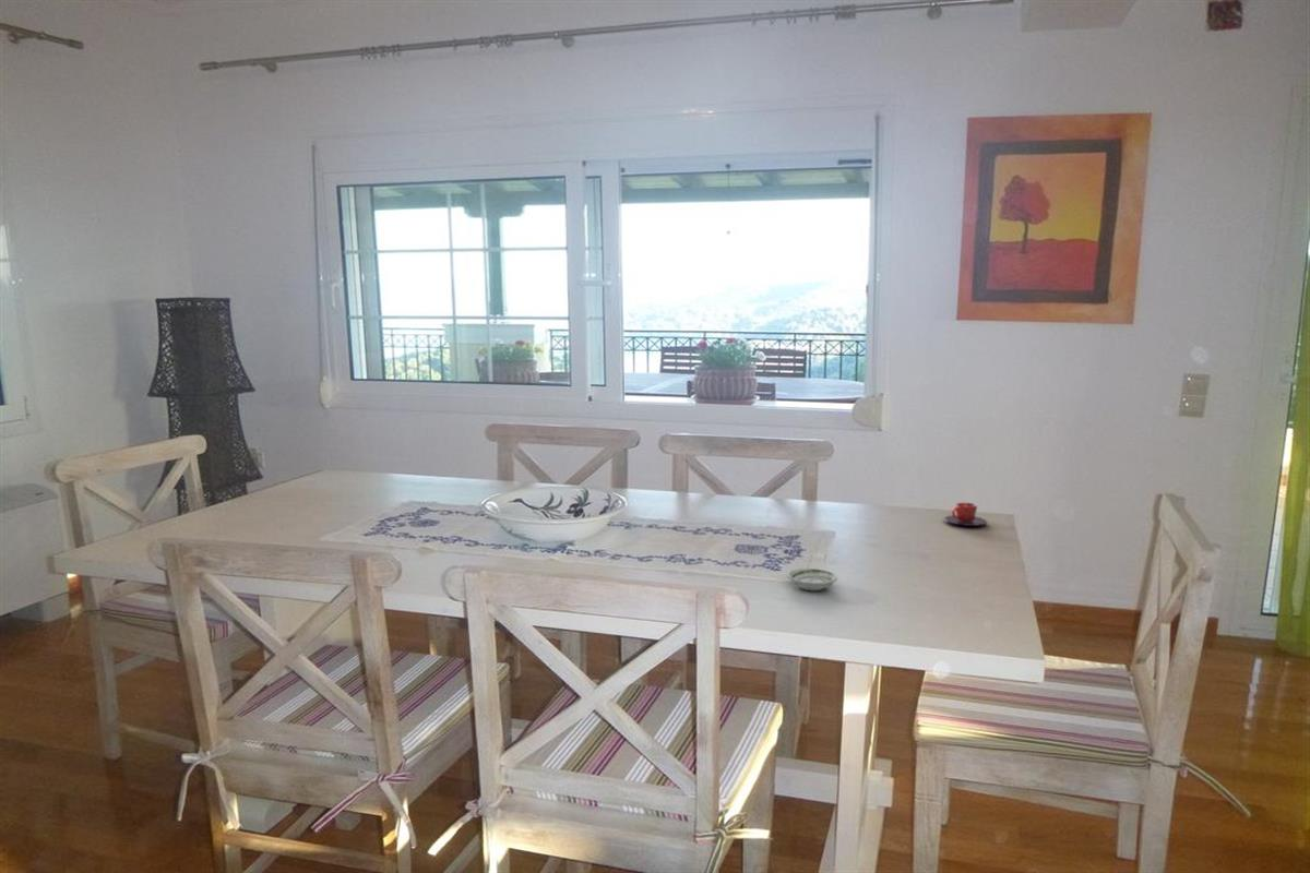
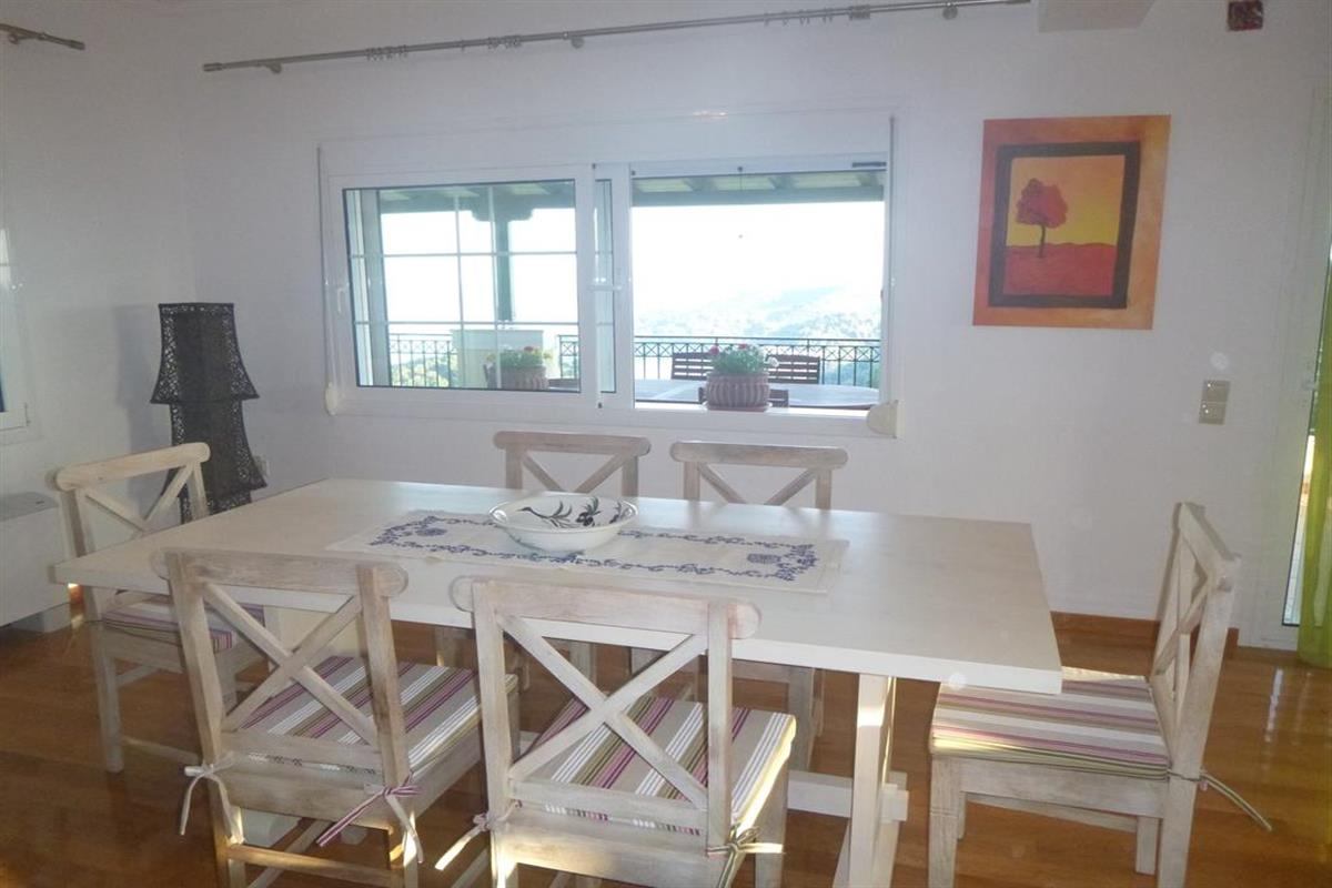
- saucer (811, 581)
- teacup (965, 513)
